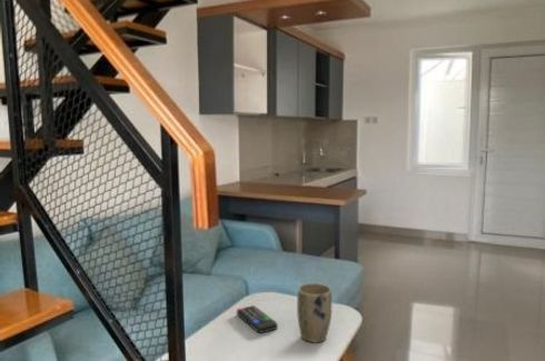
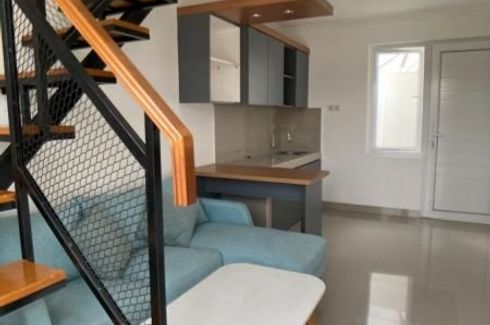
- remote control (256, 318)
- plant pot (314, 312)
